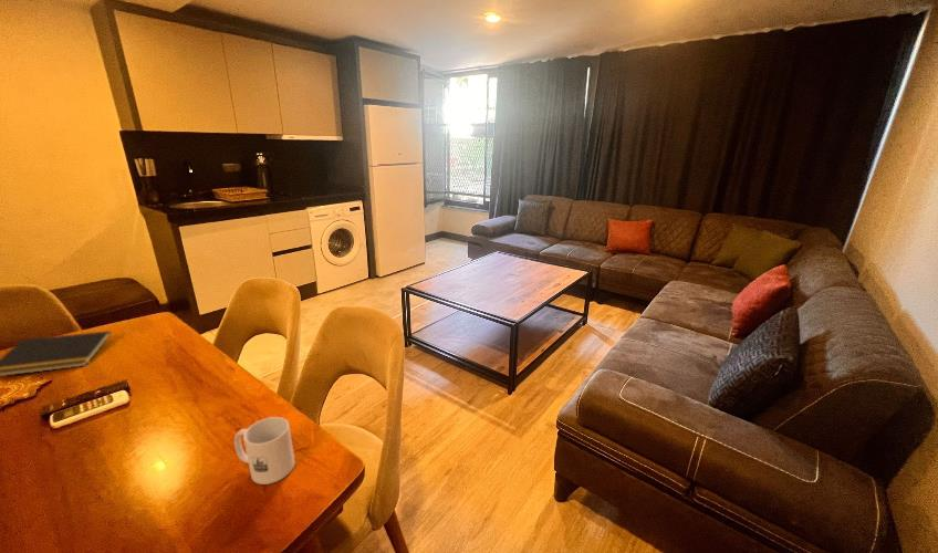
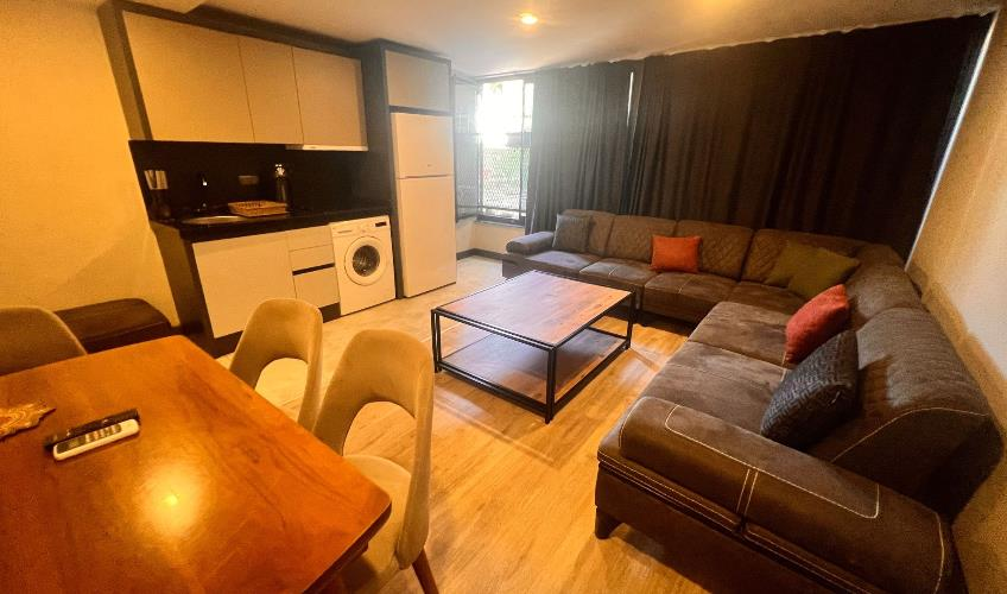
- notepad (53, 352)
- mug (262, 448)
